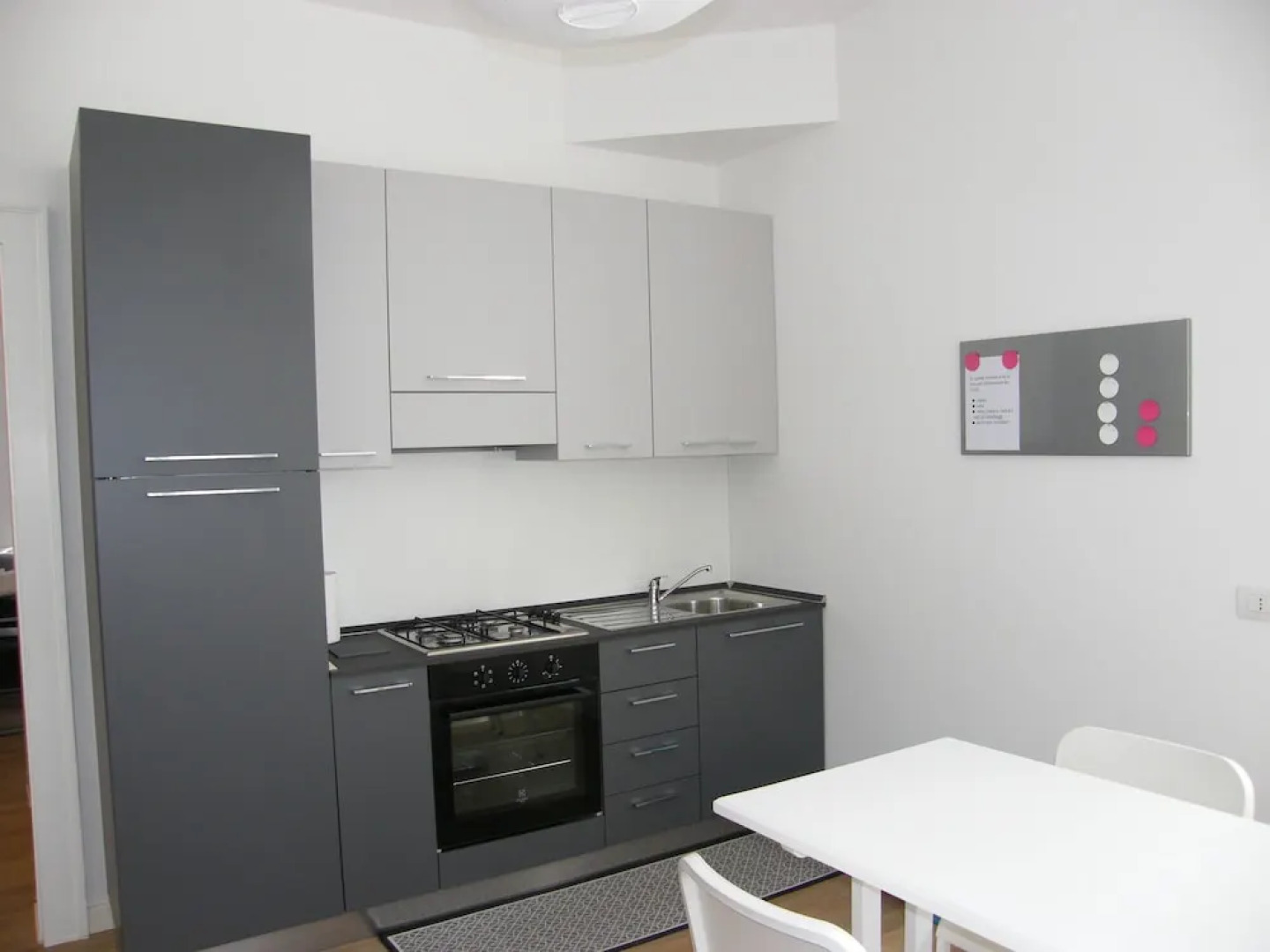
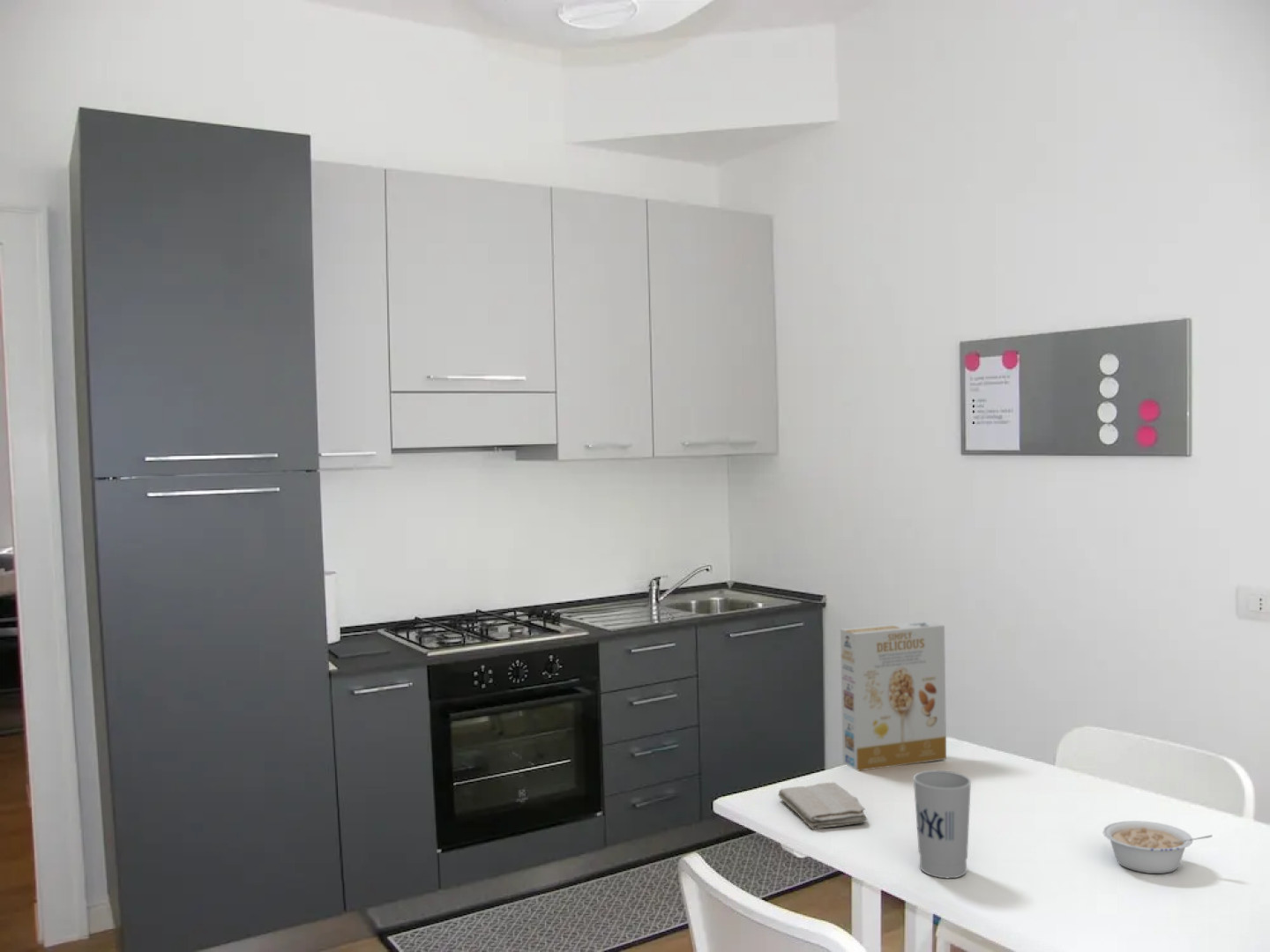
+ legume (1150, 845)
+ cup (942, 824)
+ washcloth (822, 803)
+ cereal box (893, 694)
